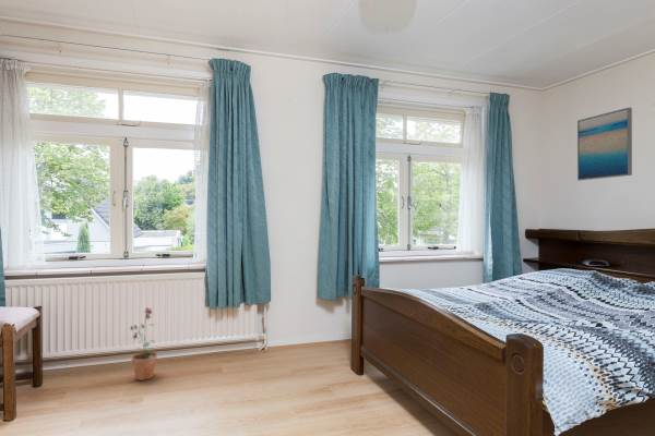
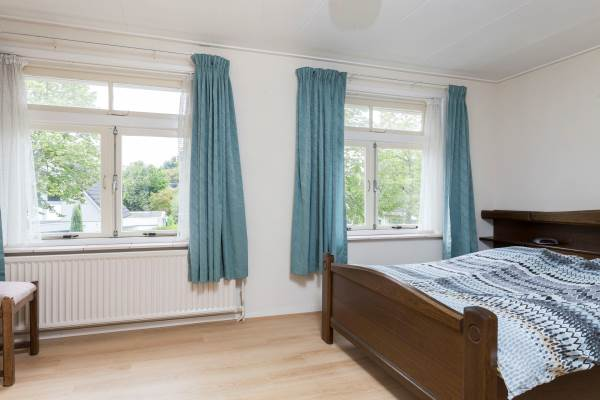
- potted plant (142, 342)
- wall art (603, 146)
